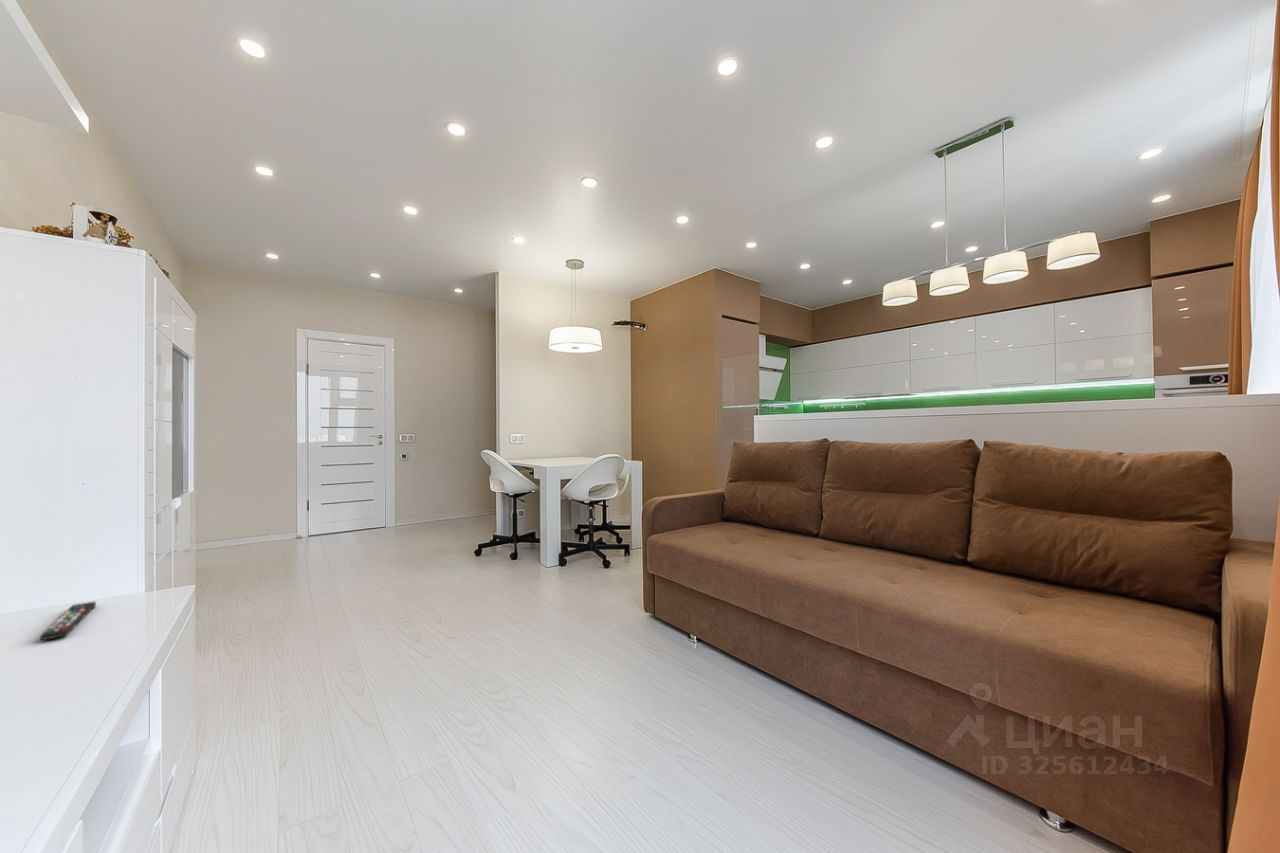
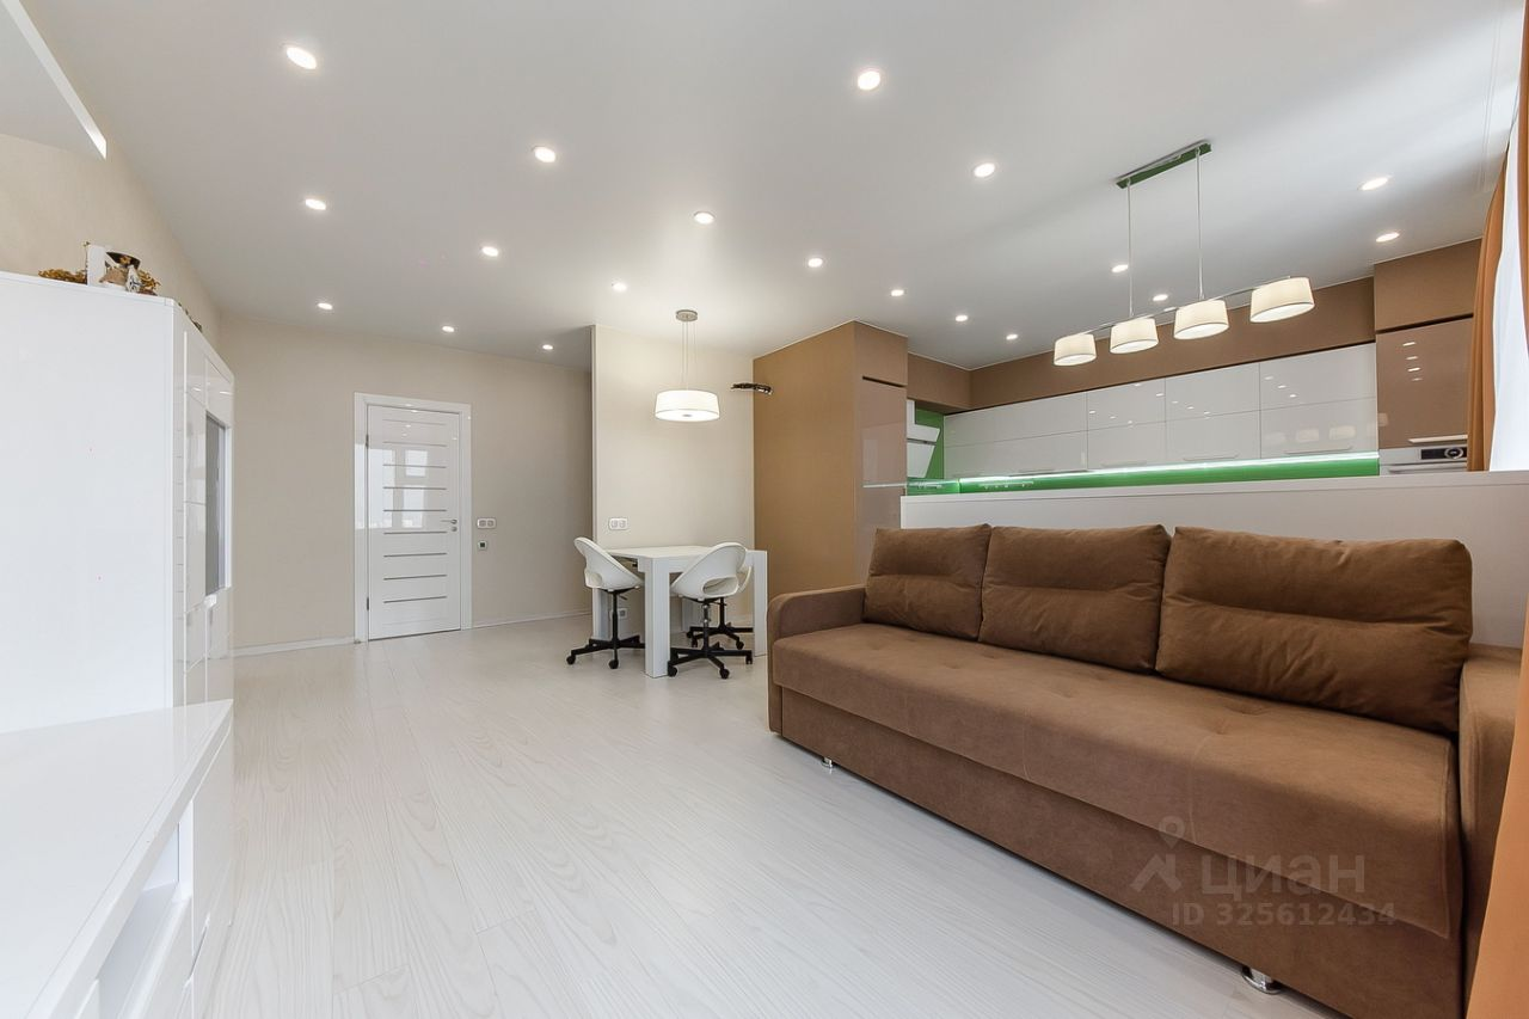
- remote control (70, 618)
